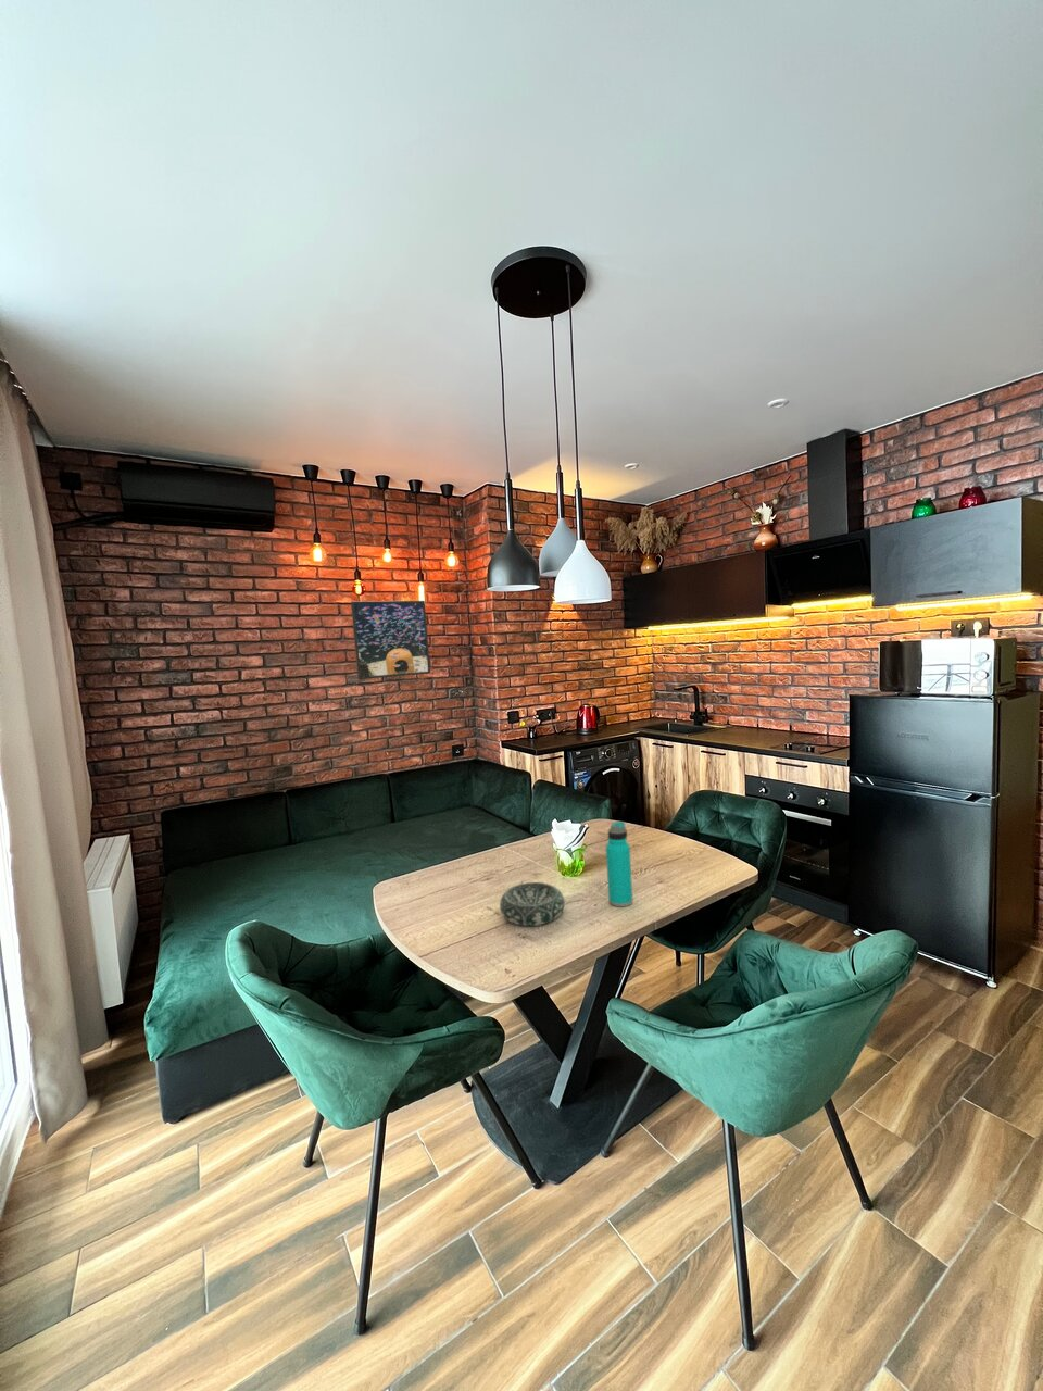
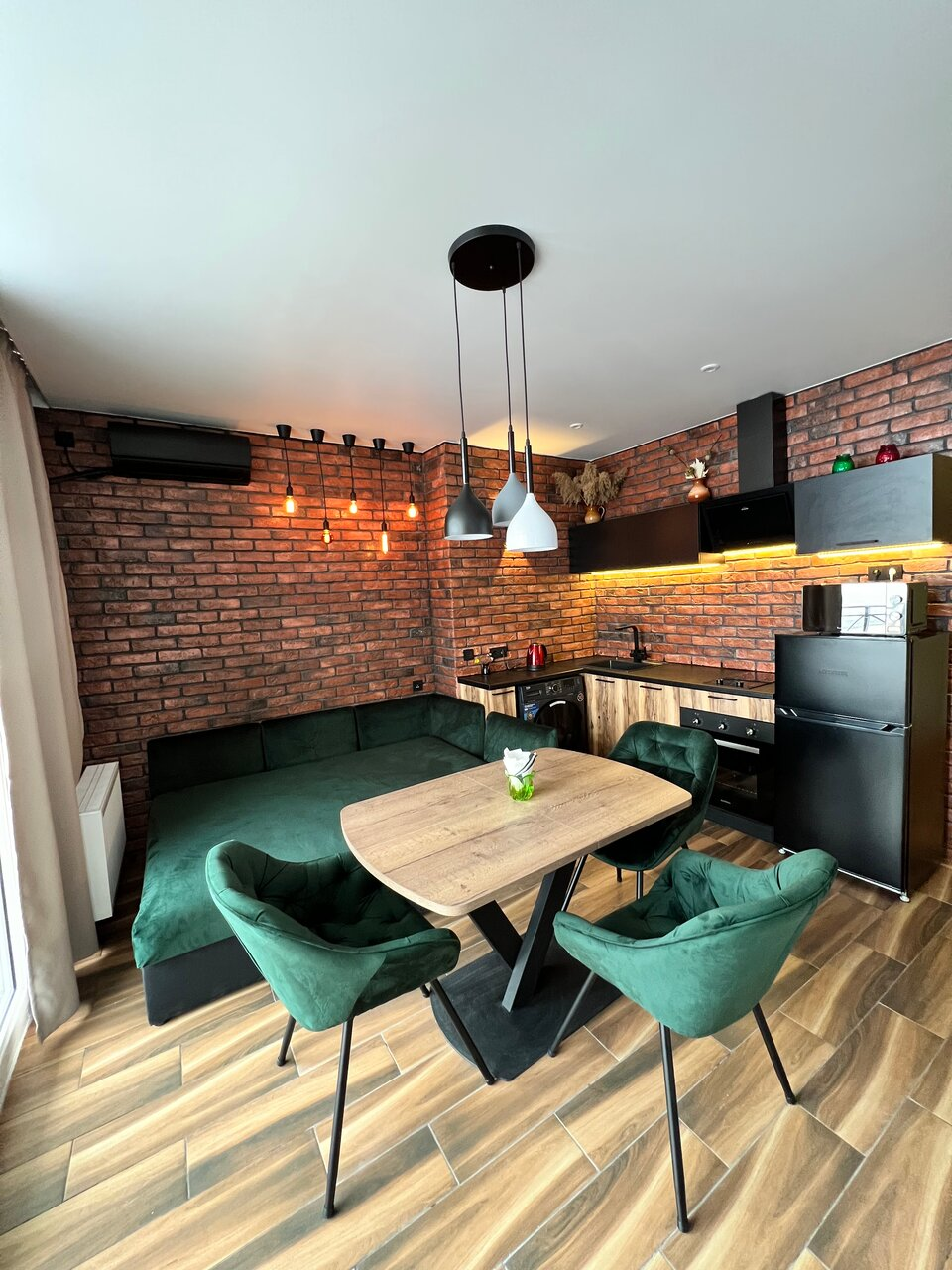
- decorative bowl (531, 904)
- water bottle (618, 863)
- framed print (392, 637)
